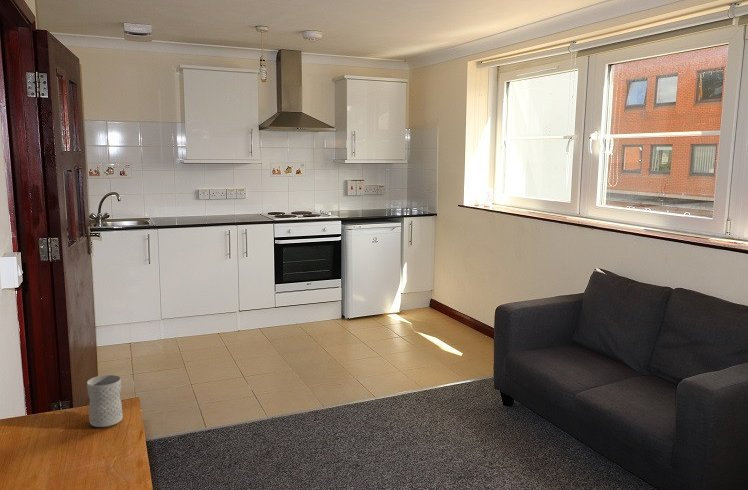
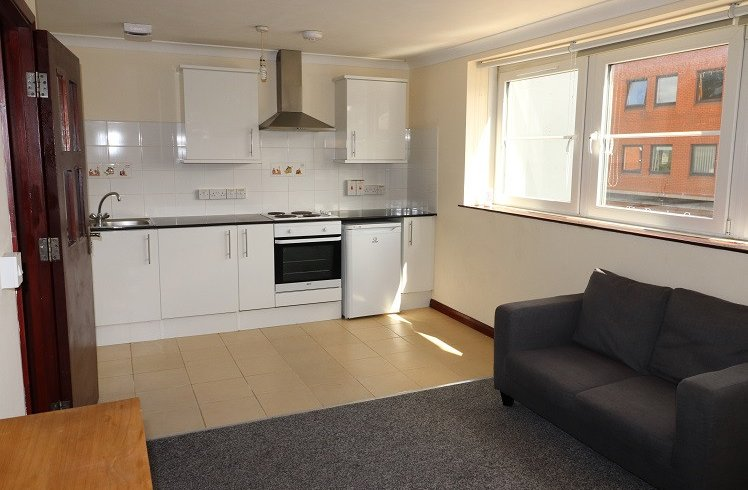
- mug (103, 398)
